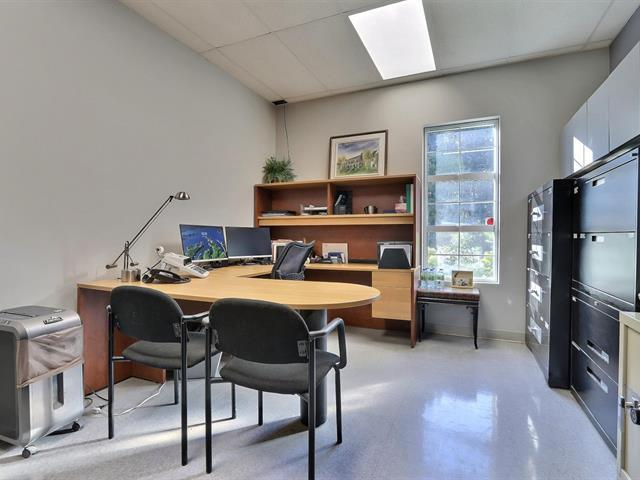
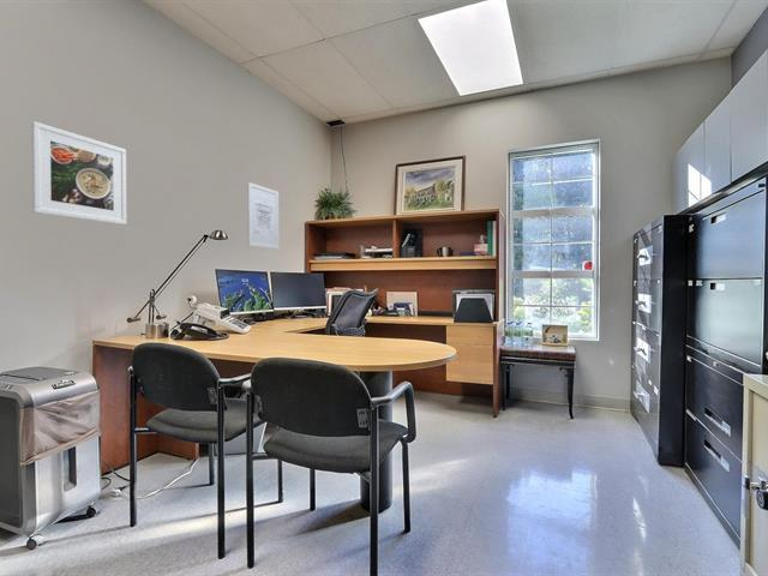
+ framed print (83, 178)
+ wall art (264, 217)
